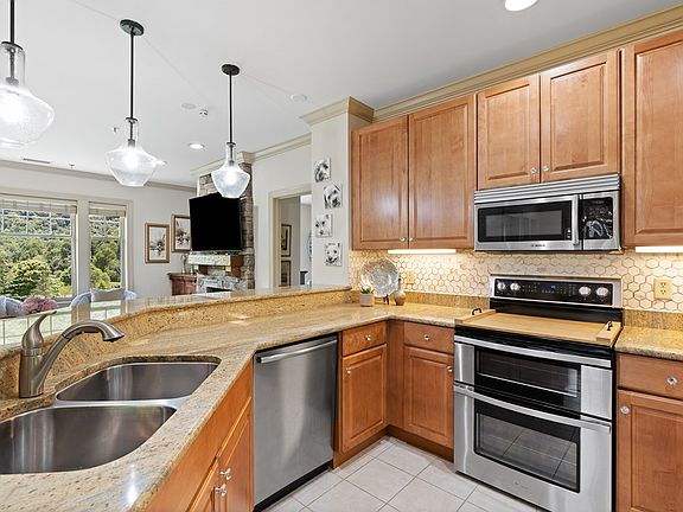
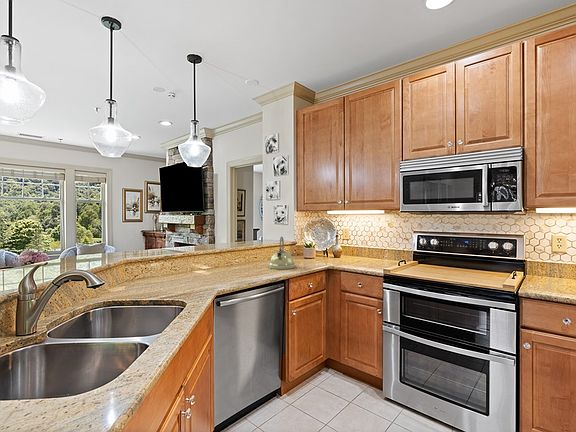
+ kettle (281, 251)
